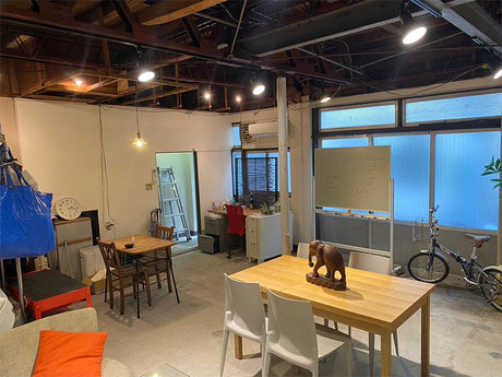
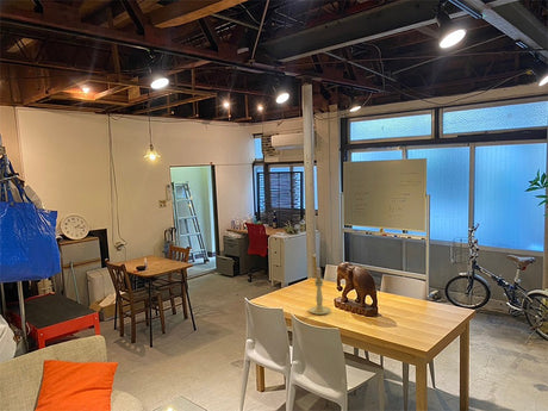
+ candle holder (318, 288)
